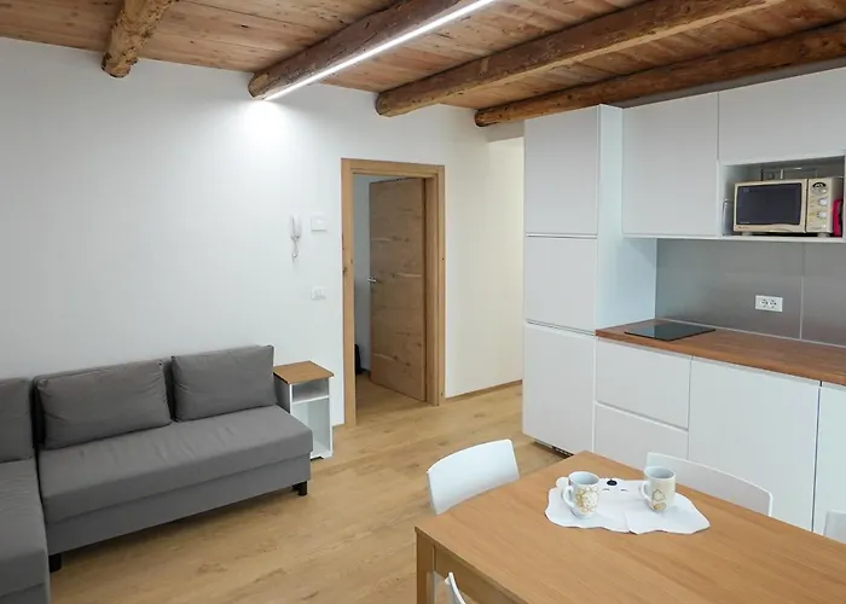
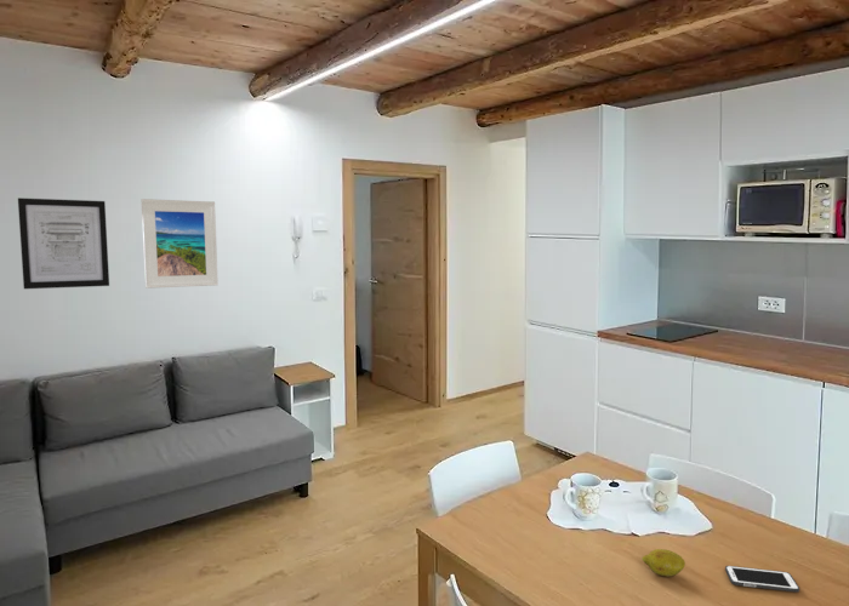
+ fruit (662, 562)
+ cell phone (760, 578)
+ wall art (64, 244)
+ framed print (181, 244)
